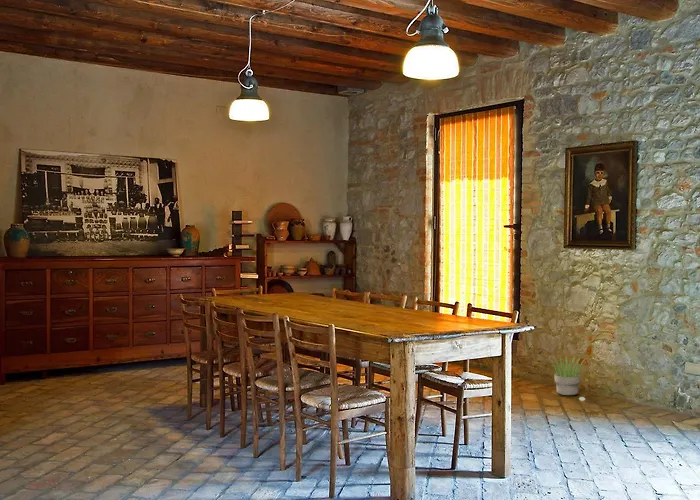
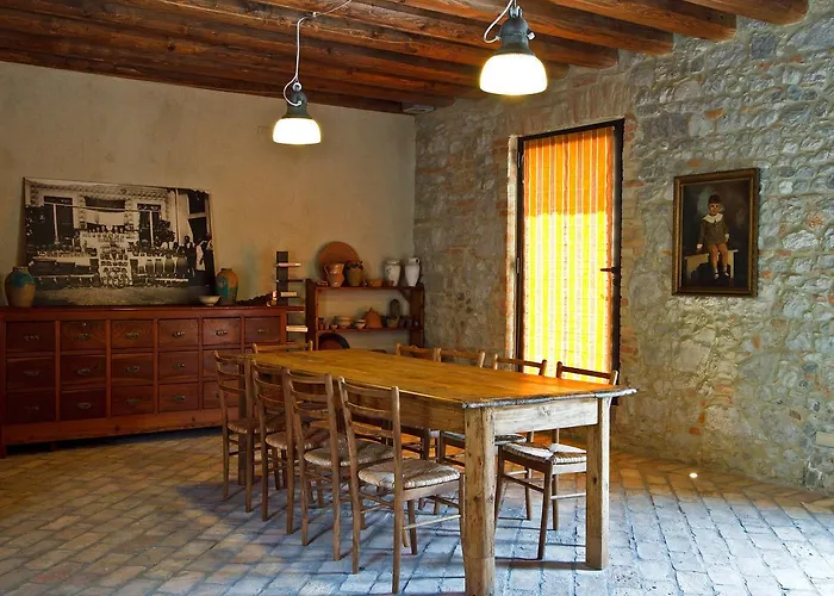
- potted plant (566, 376)
